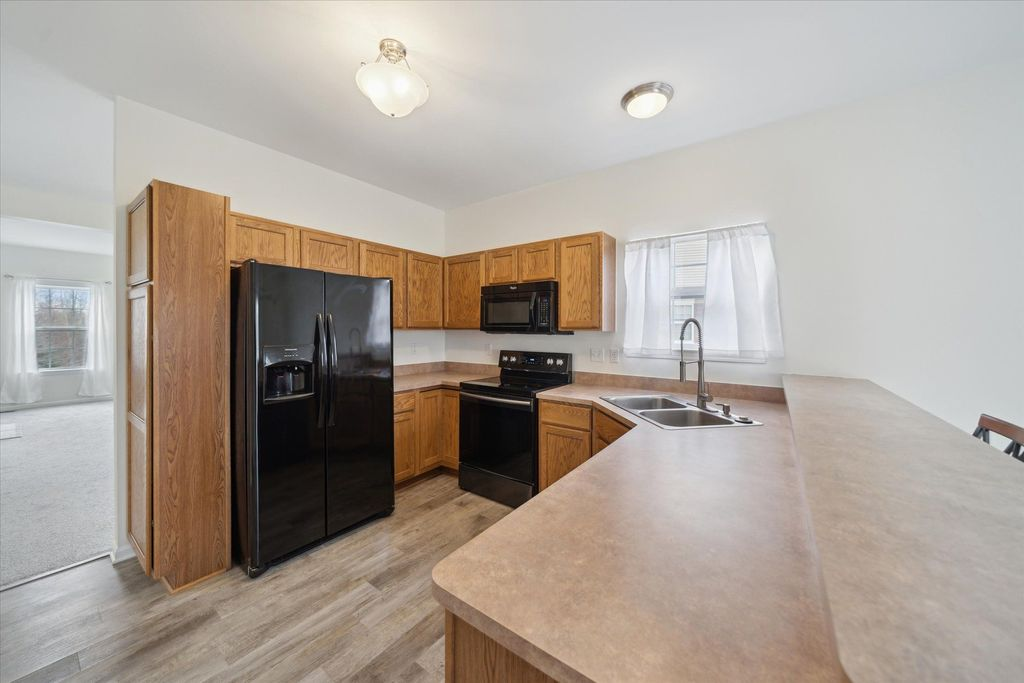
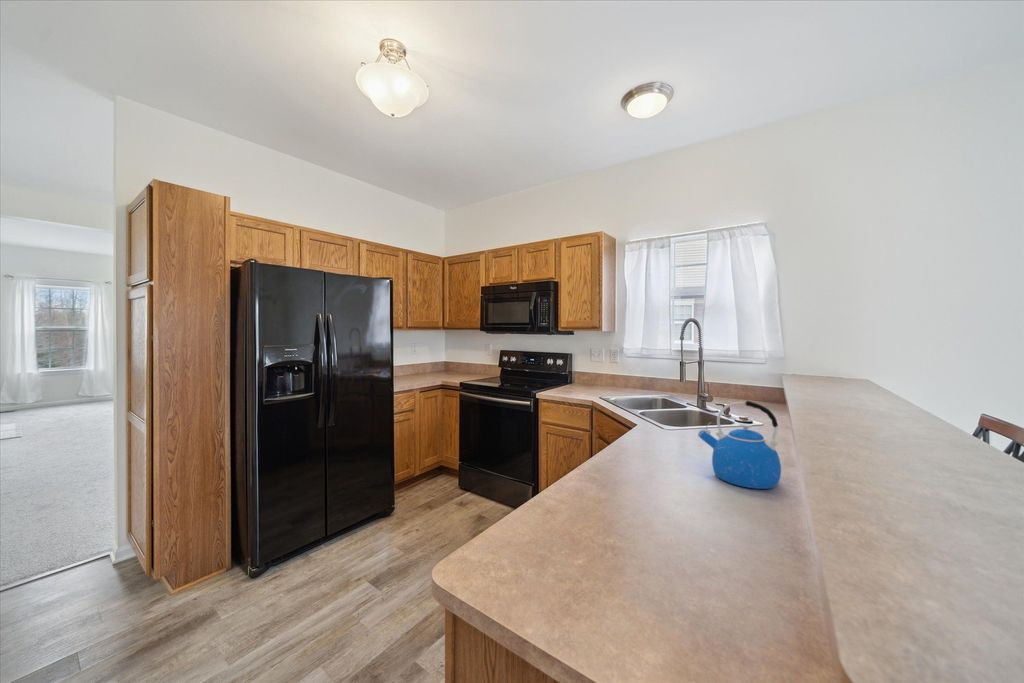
+ kettle (737, 438)
